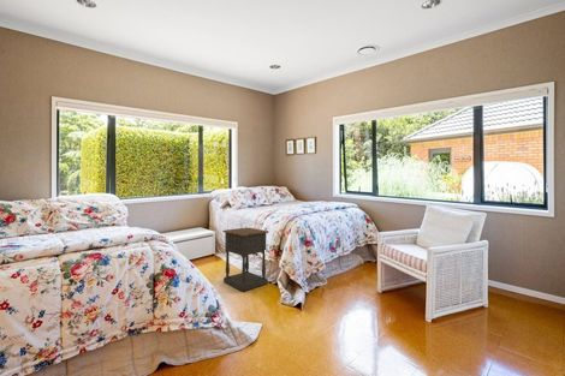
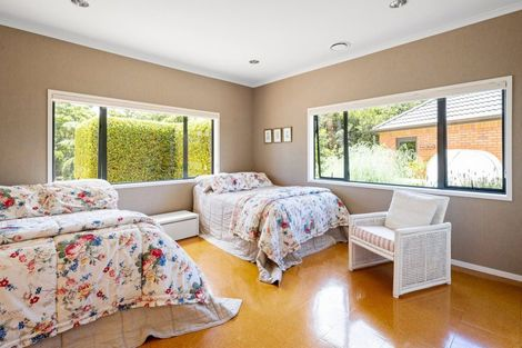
- nightstand (245, 256)
